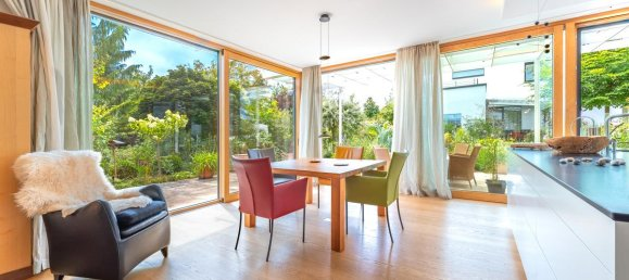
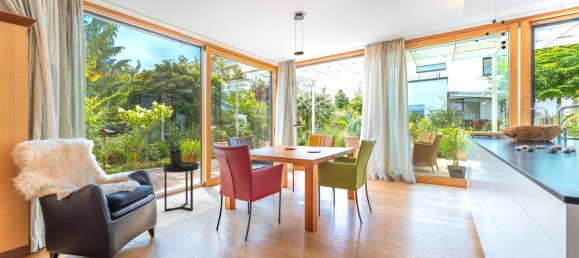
+ potted plant (174, 150)
+ side table (186, 186)
